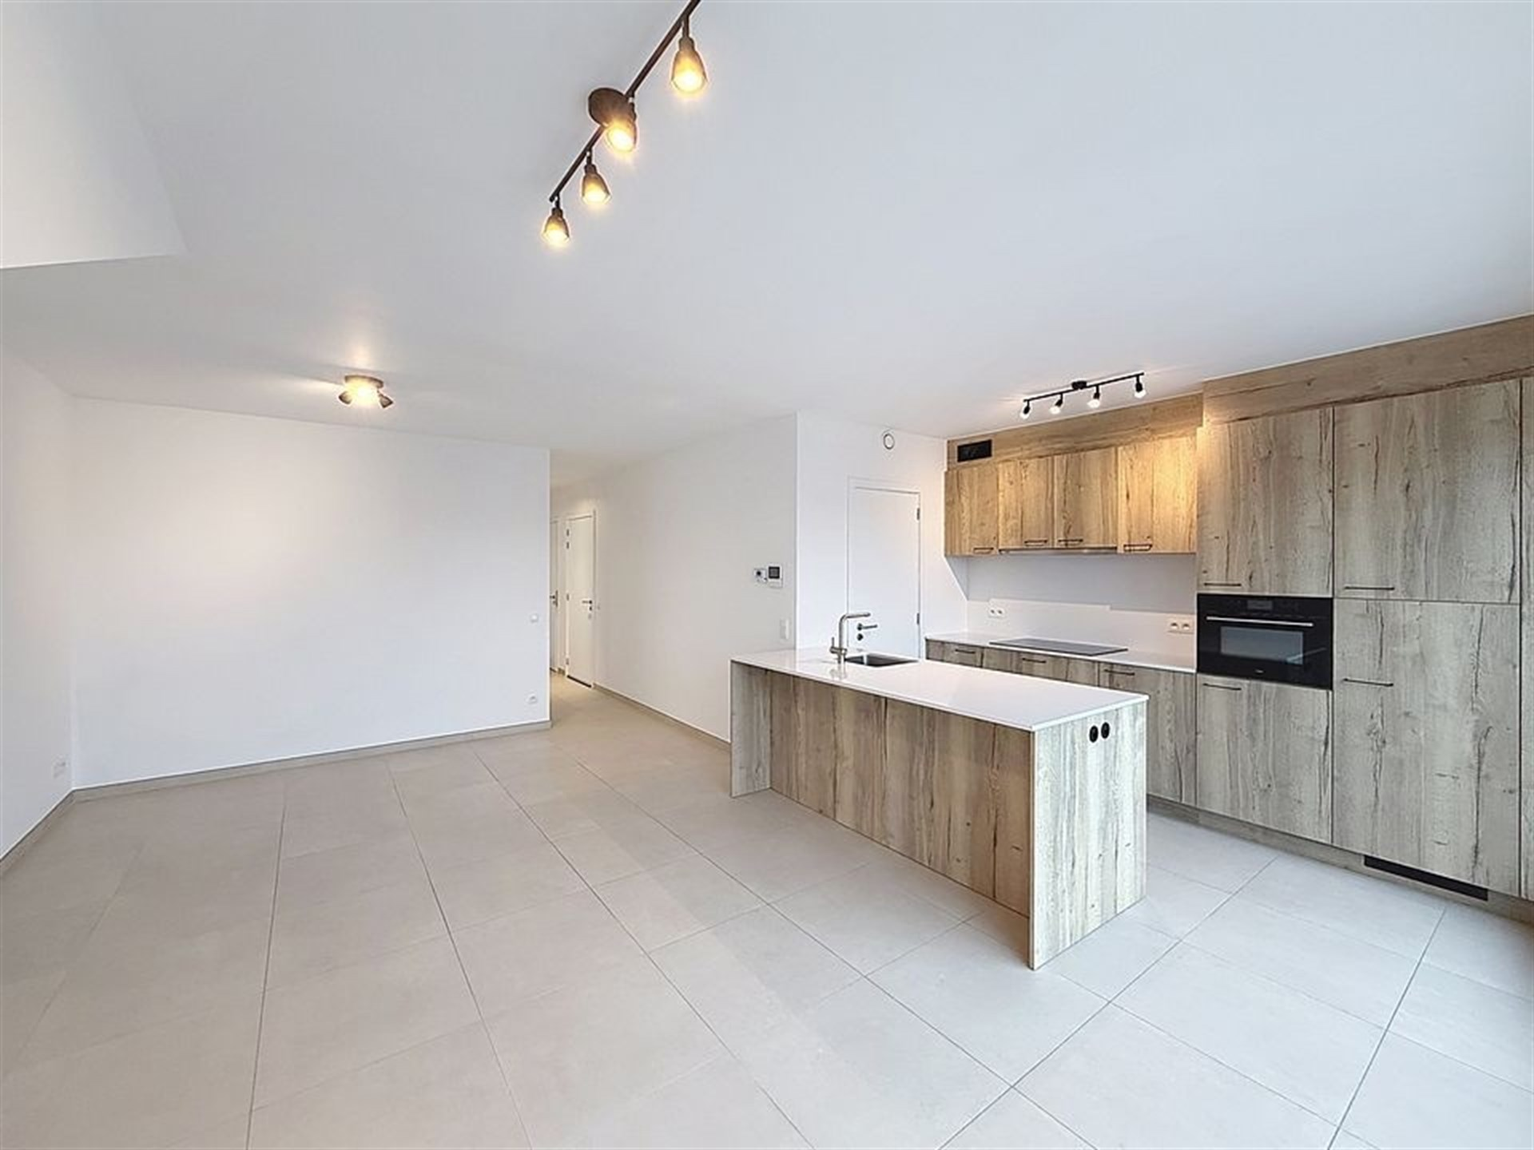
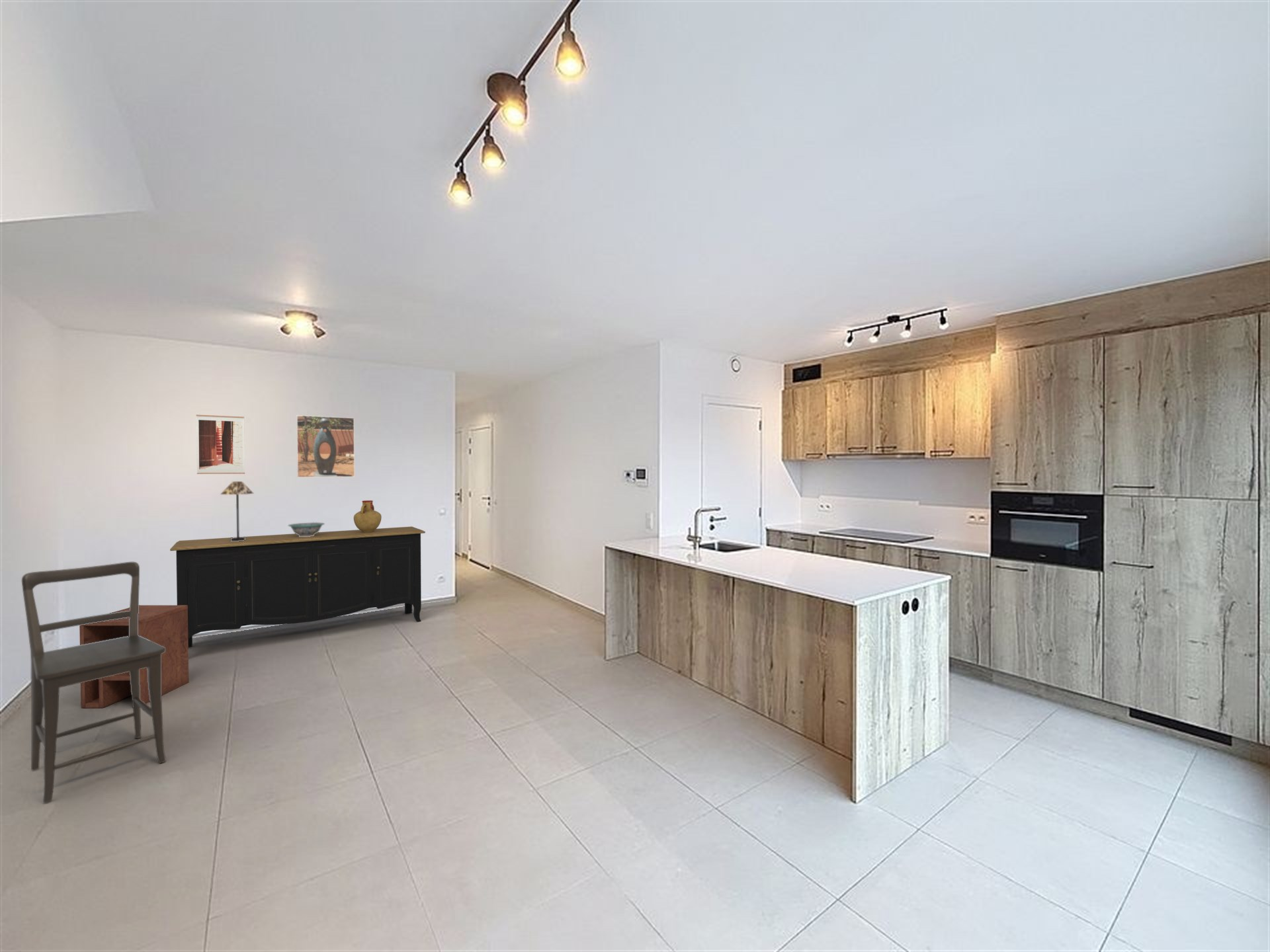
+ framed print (326, 446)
+ table lamp (237, 510)
+ decorative bowl (306, 530)
+ chair (95, 668)
+ vase (367, 516)
+ wall art (221, 444)
+ side table (140, 669)
+ sideboard (310, 584)
